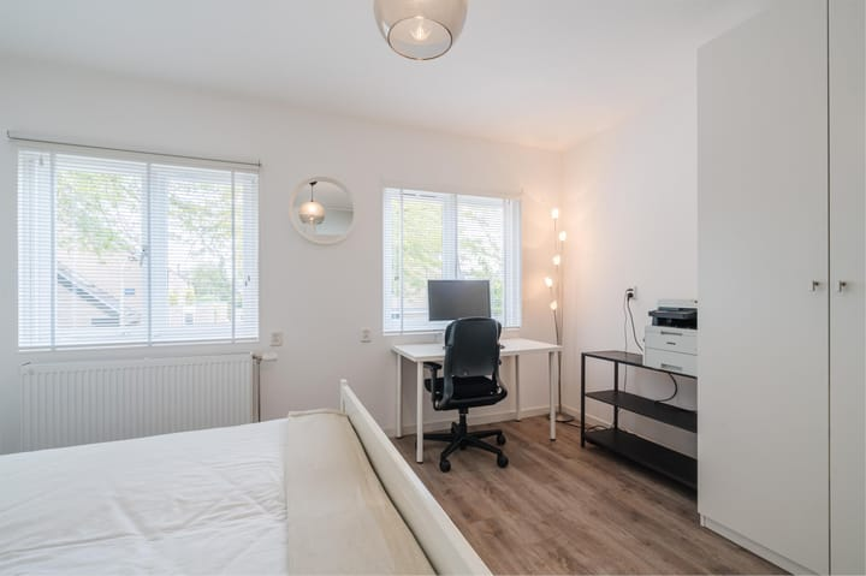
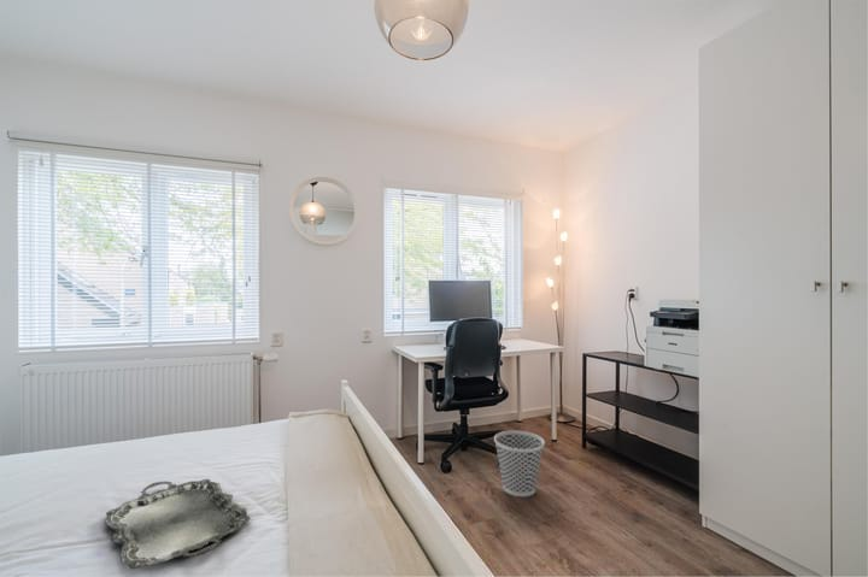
+ serving tray (177, 516)
+ wastebasket (518, 464)
